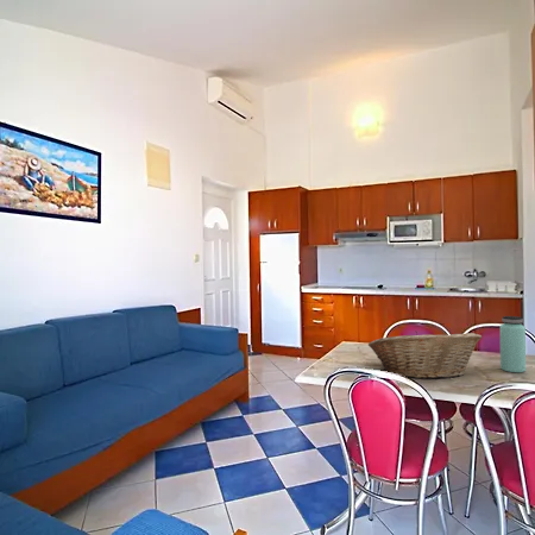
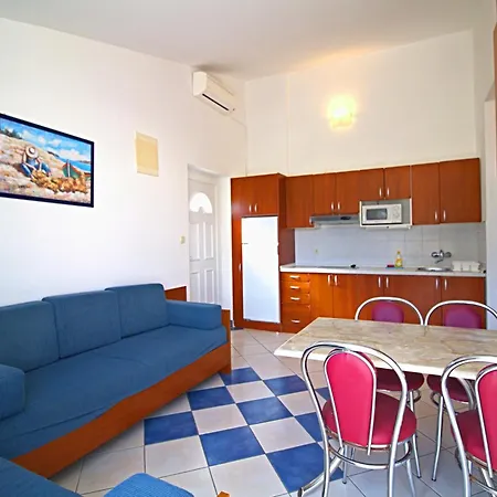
- bottle (512, 342)
- fruit basket (423, 350)
